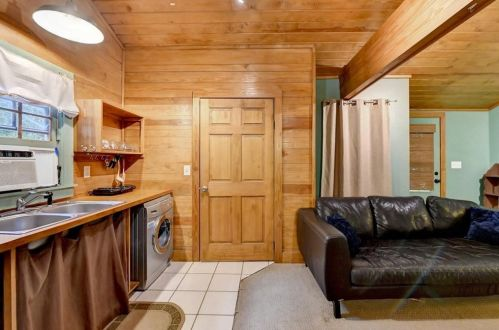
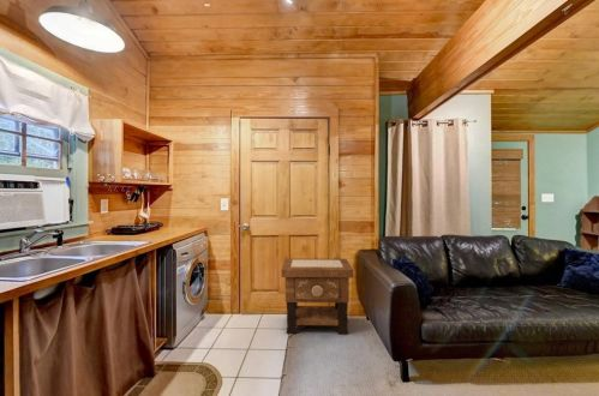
+ side table (316, 294)
